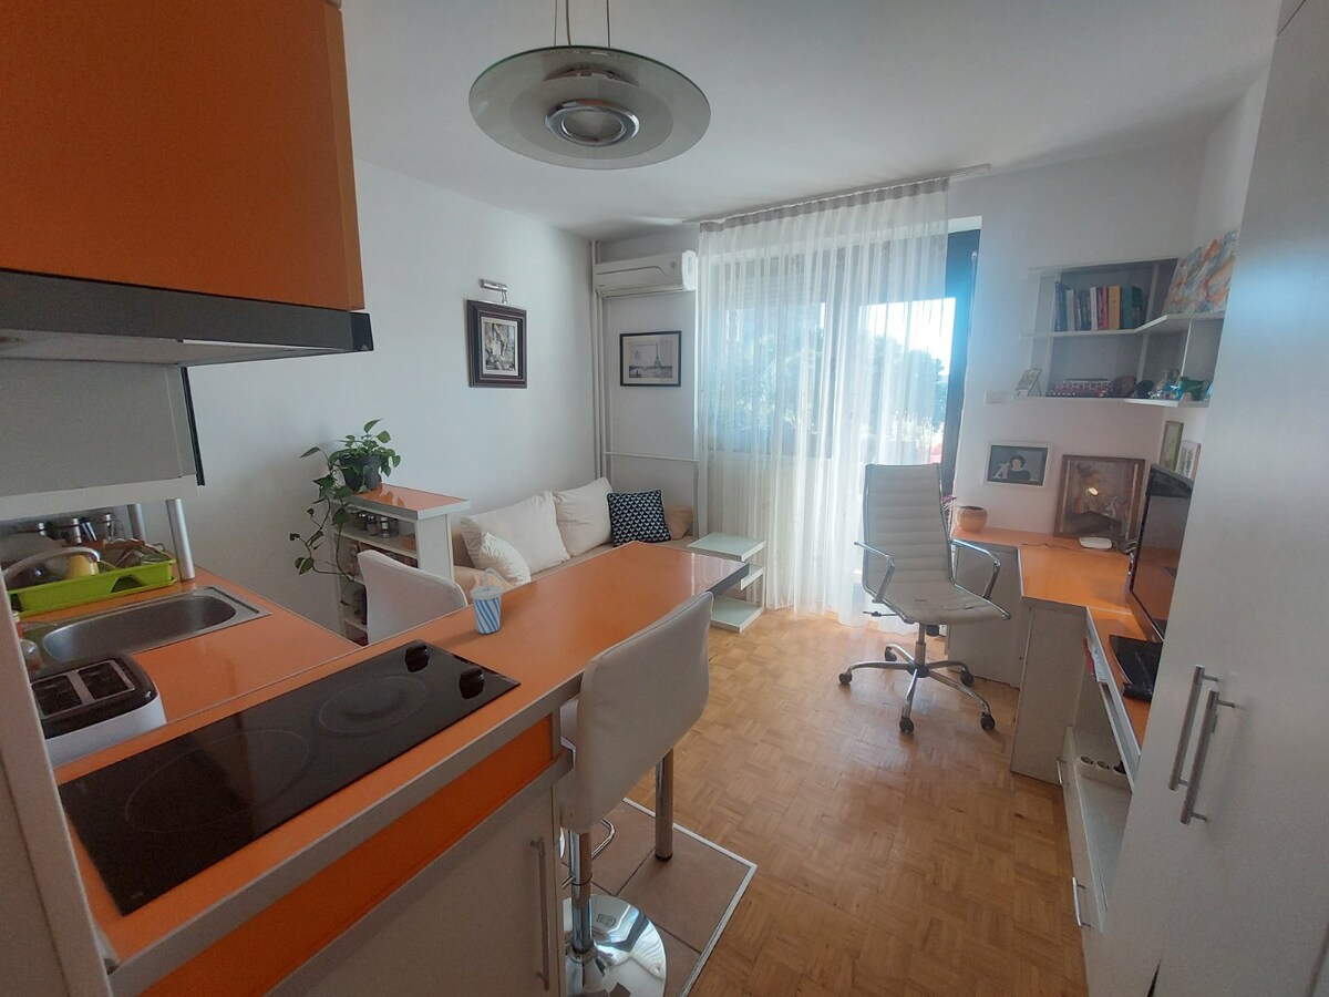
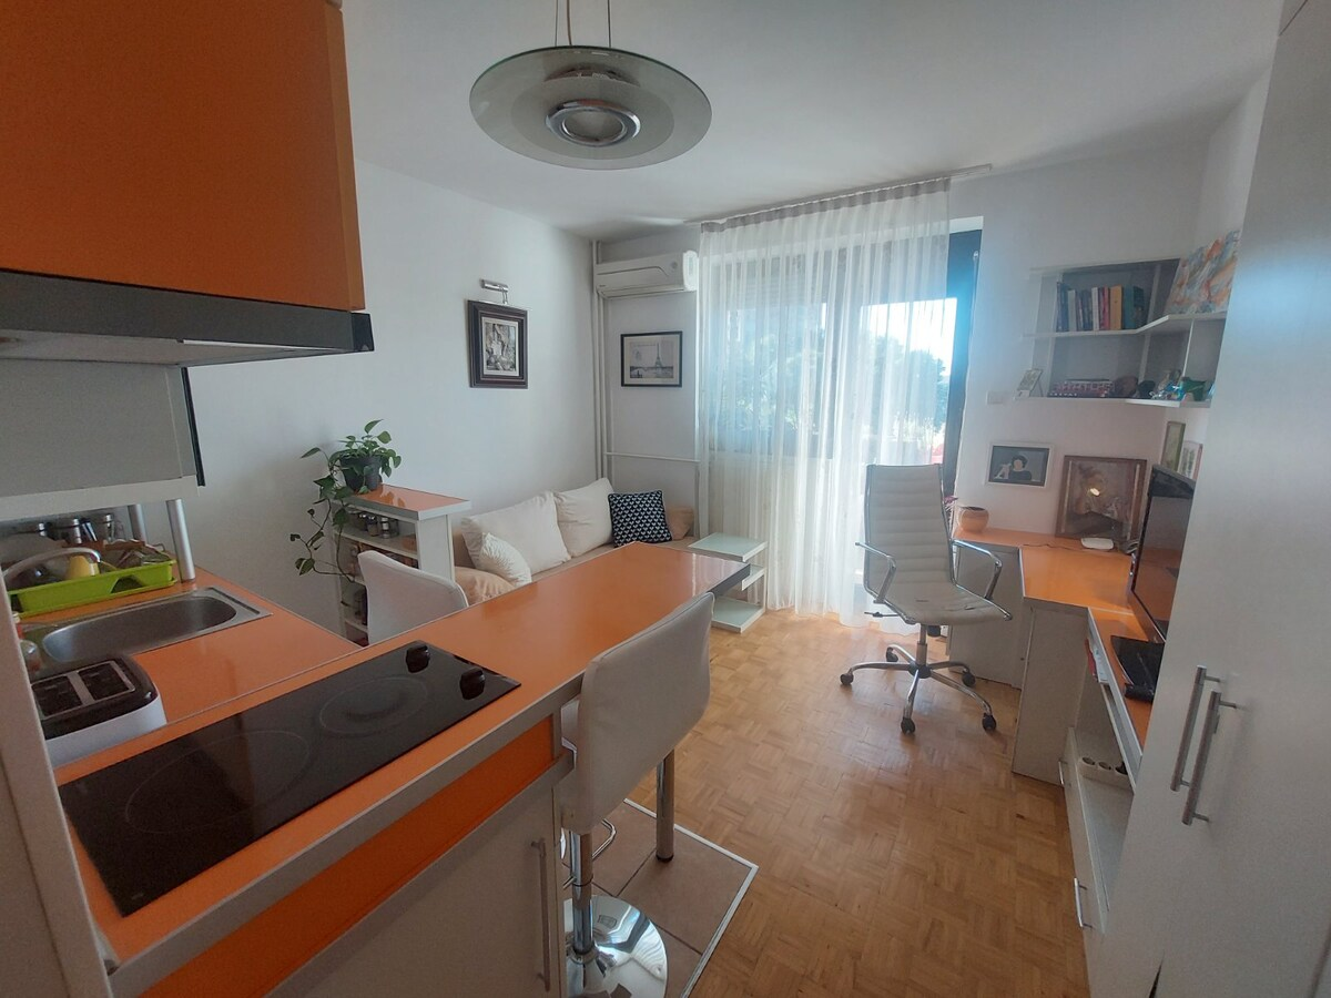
- cup (488, 598)
